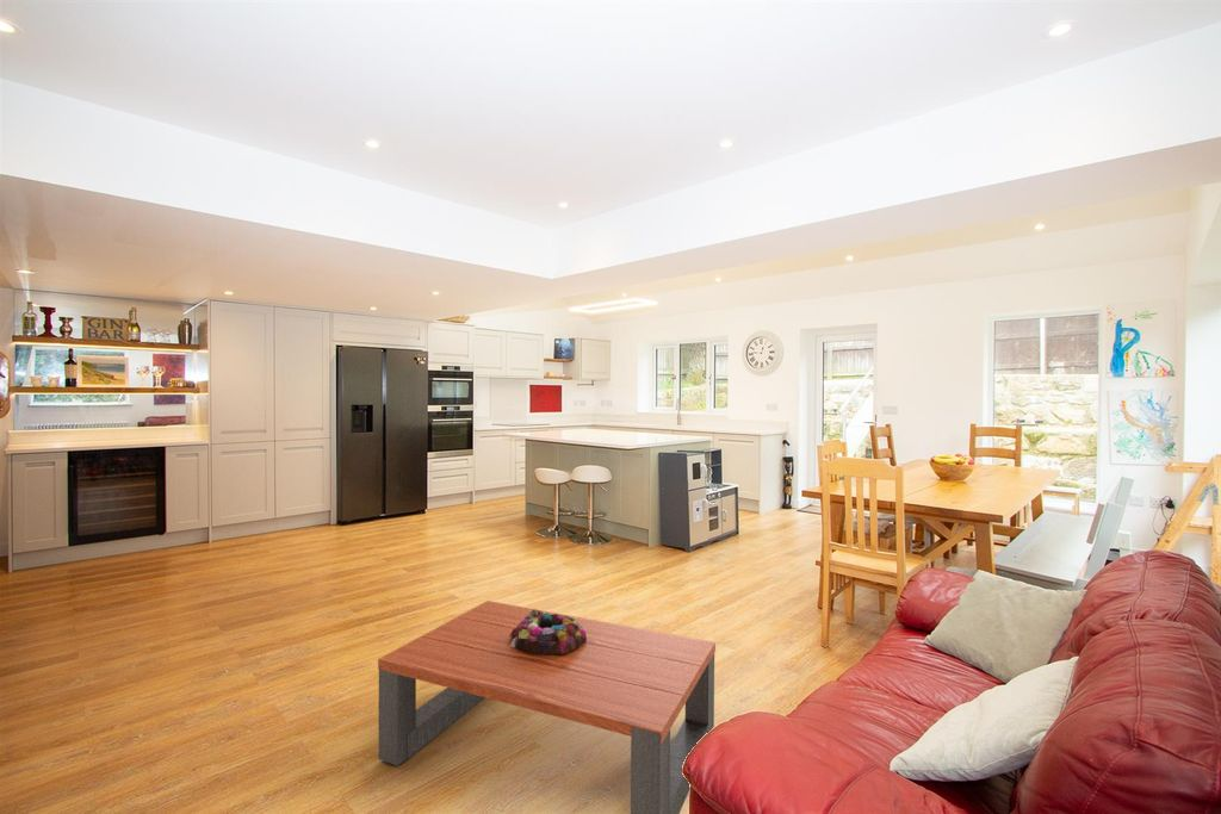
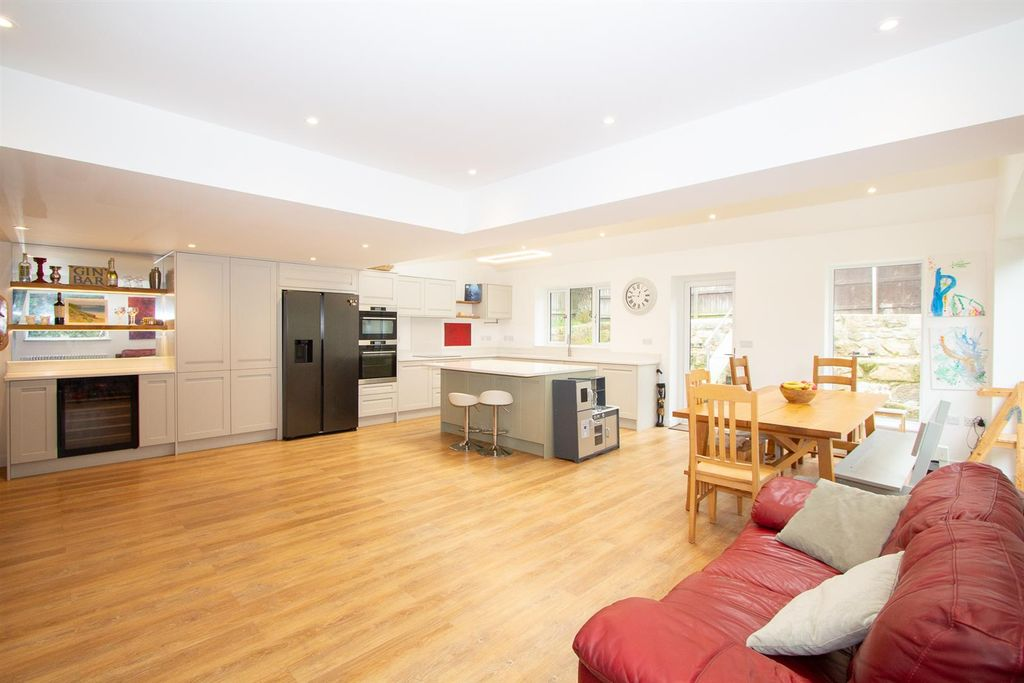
- coffee table (552, 698)
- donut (547, 628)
